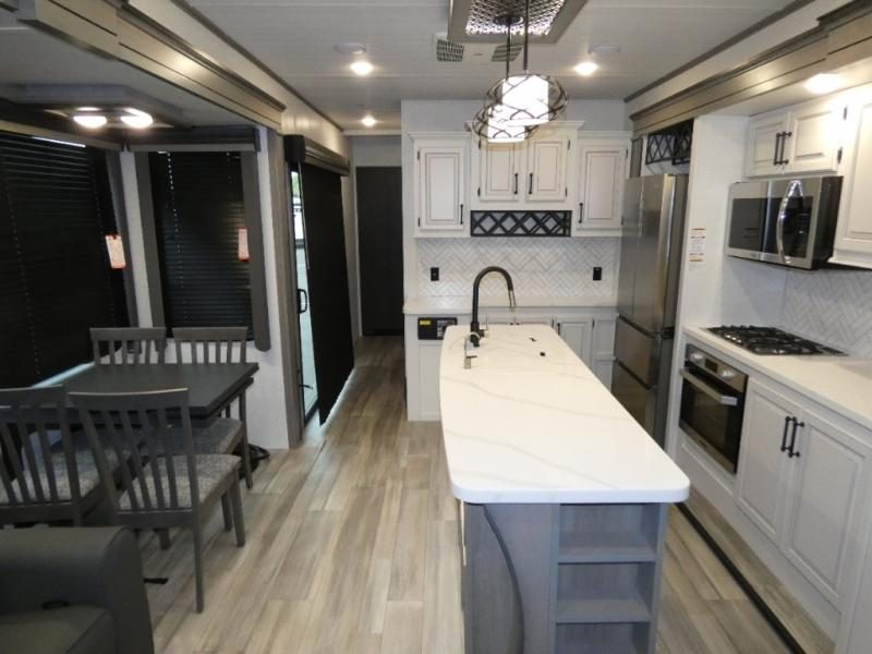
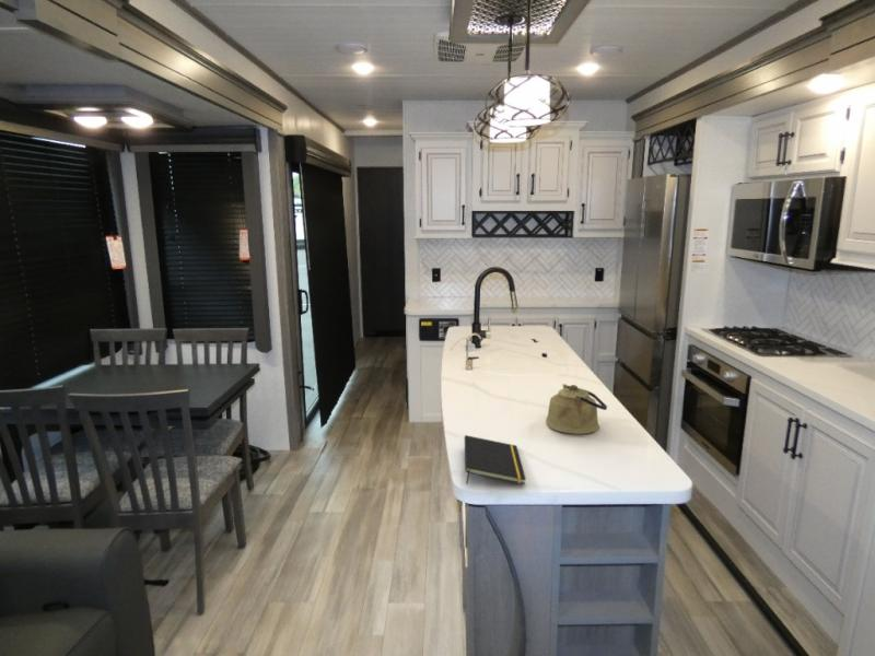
+ kettle (572, 402)
+ notepad (492, 457)
